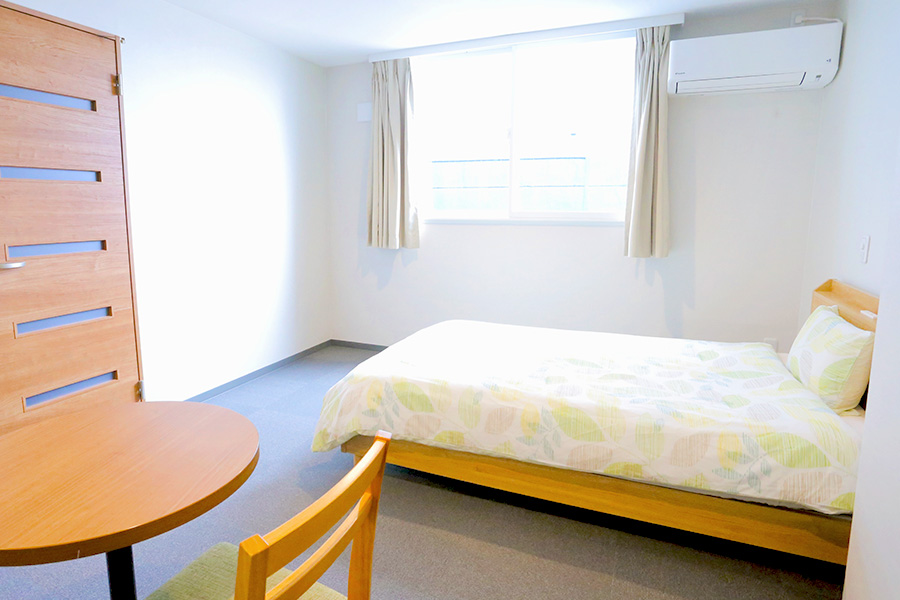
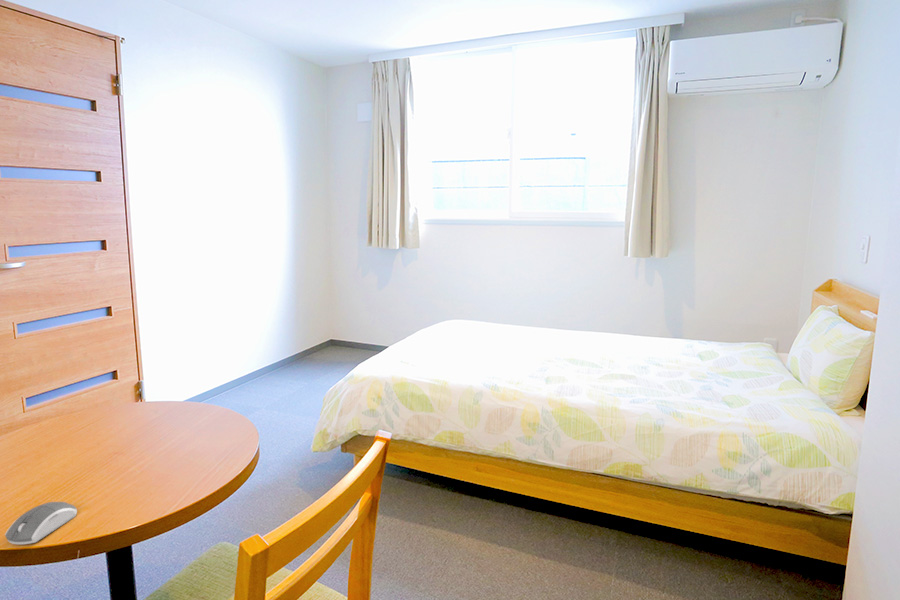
+ computer mouse (43, 516)
